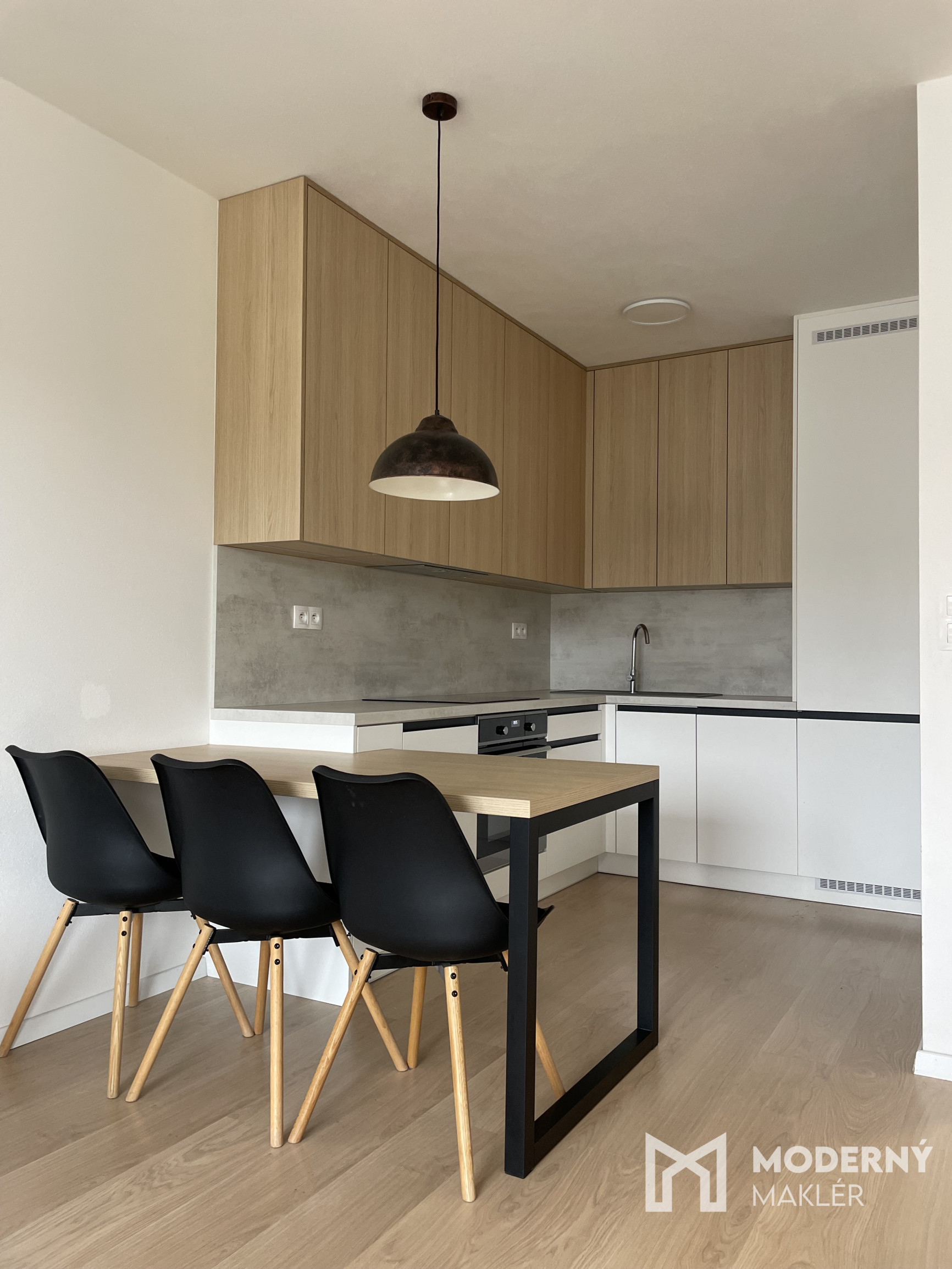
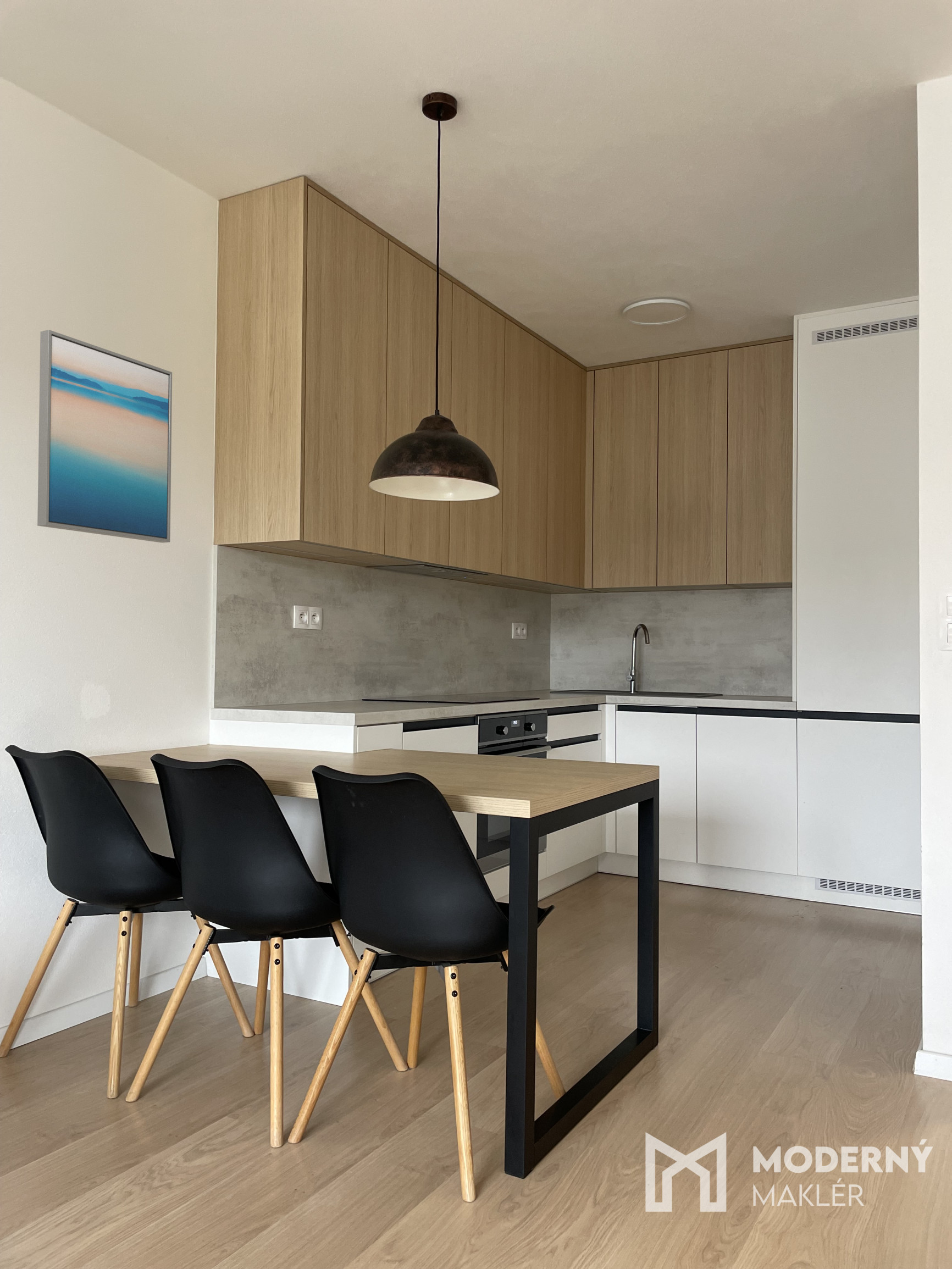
+ wall art (109, 444)
